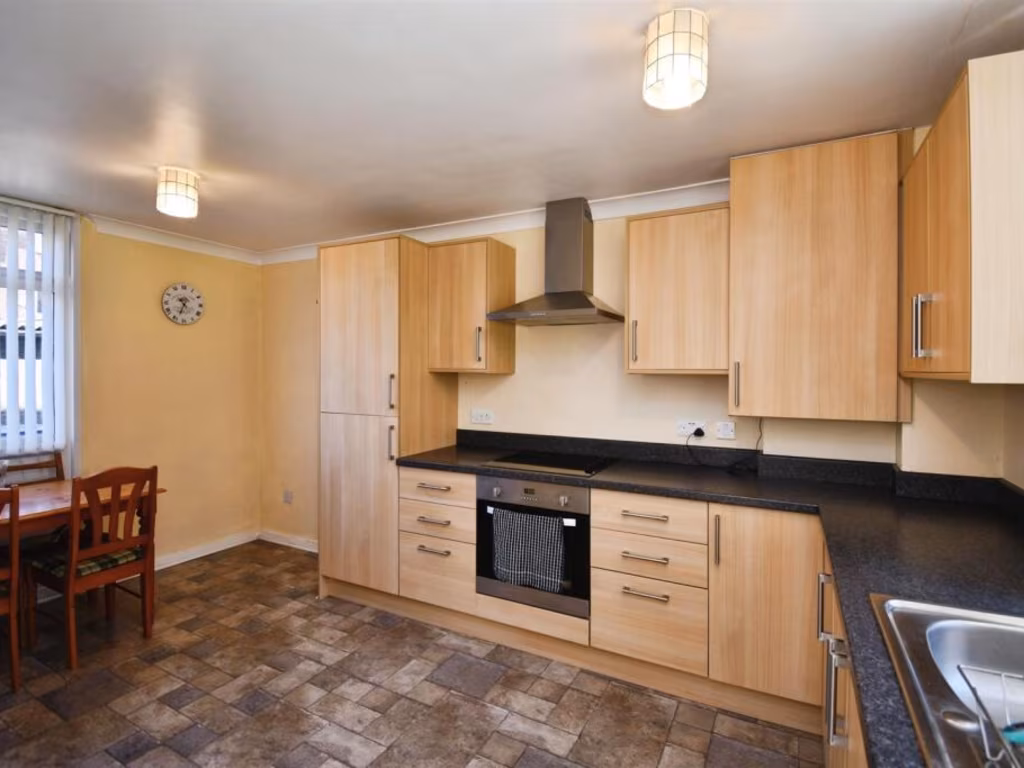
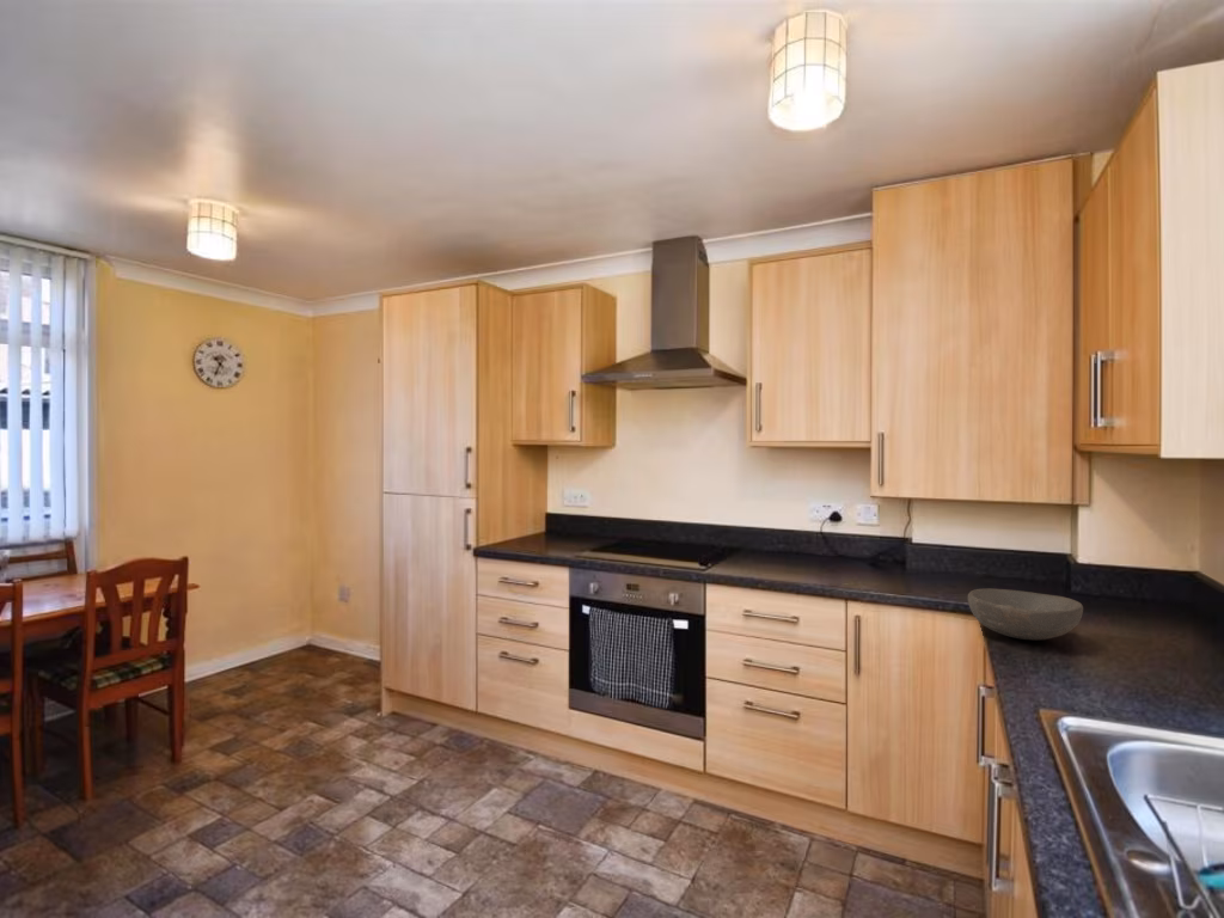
+ bowl (1022, 617)
